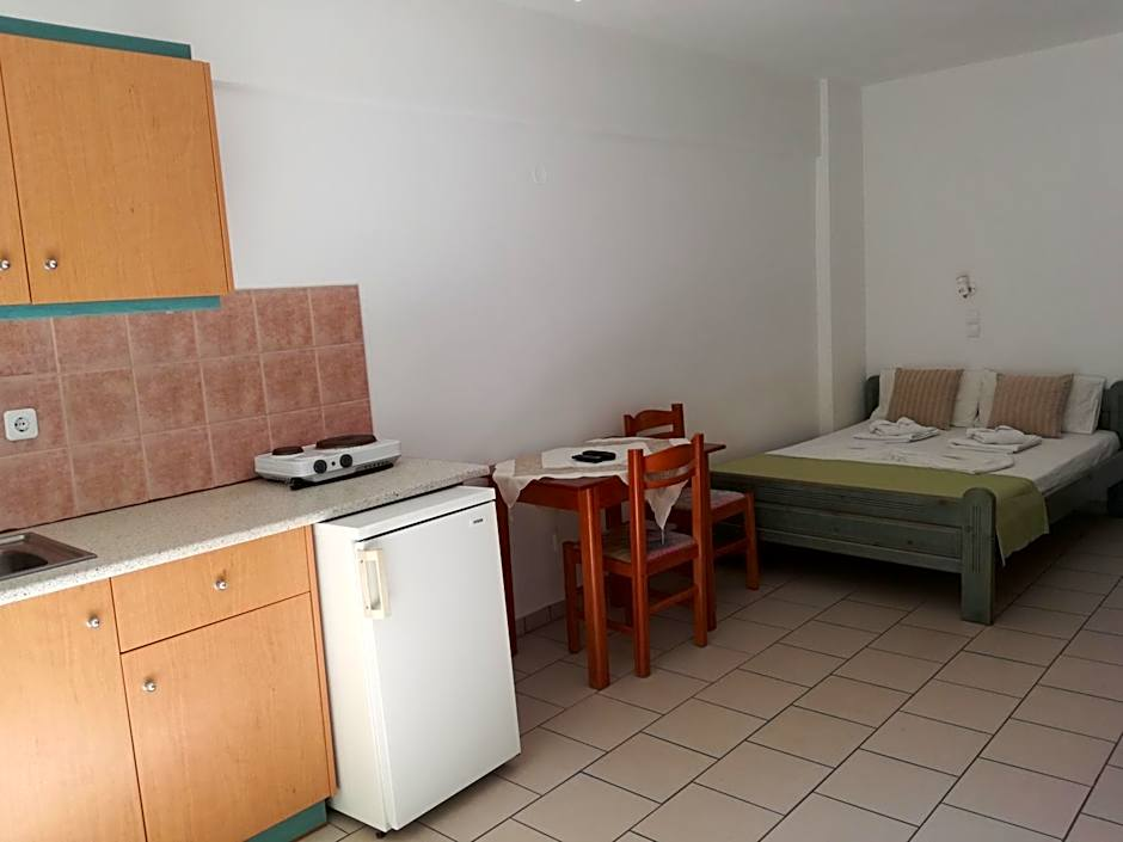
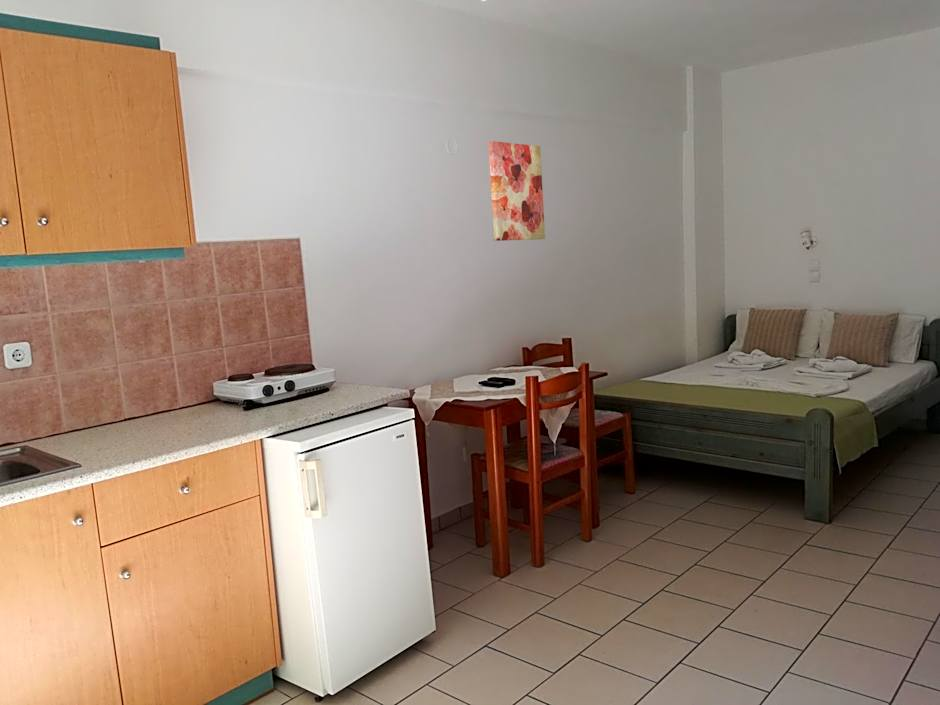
+ wall art (517, 192)
